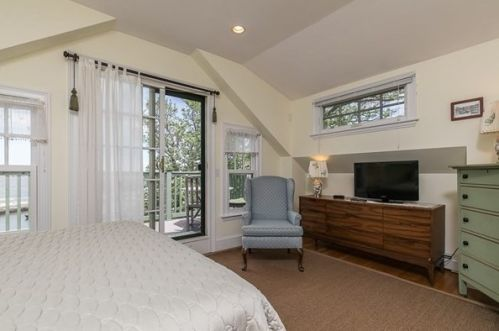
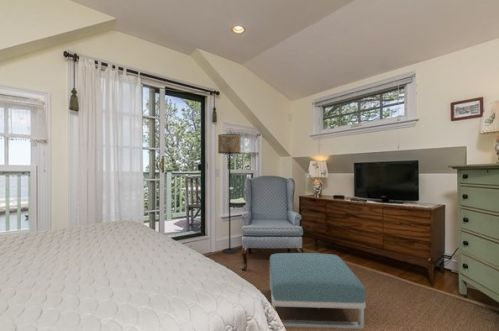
+ floor lamp (229, 193)
+ footstool (310, 284)
